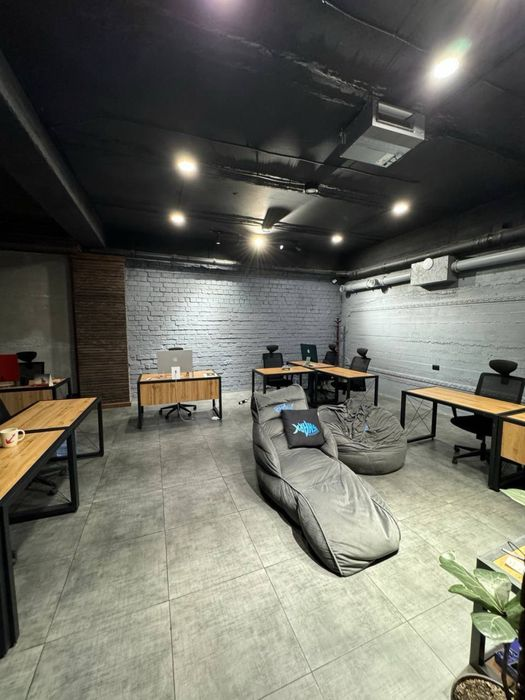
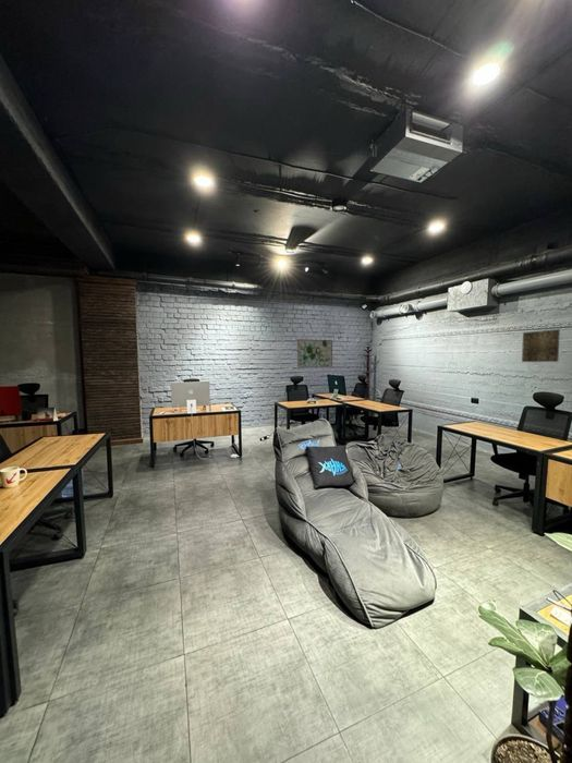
+ wall art (539, 346)
+ wall art (315, 353)
